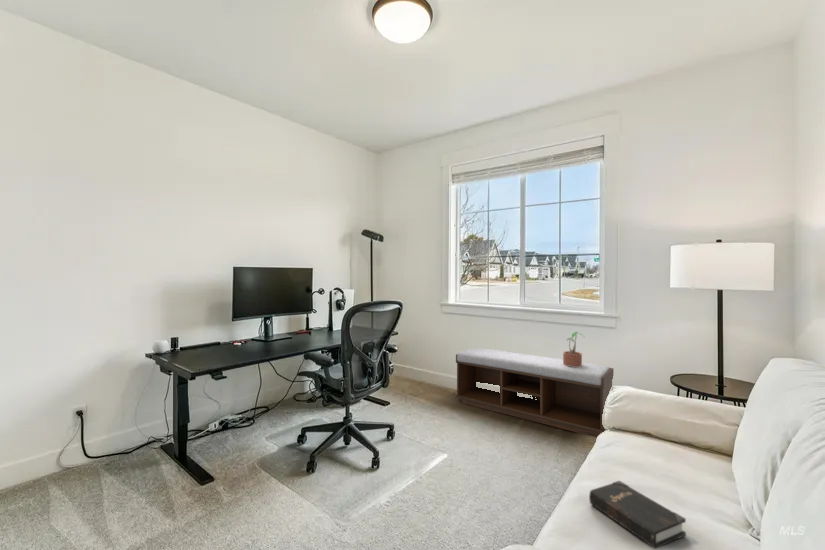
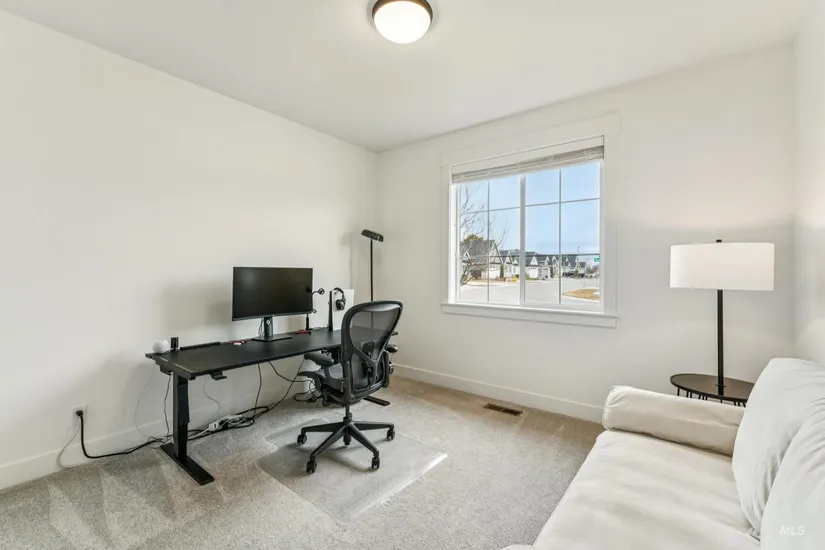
- bench (528, 384)
- hardback book (634, 511)
- potted plant (574, 348)
